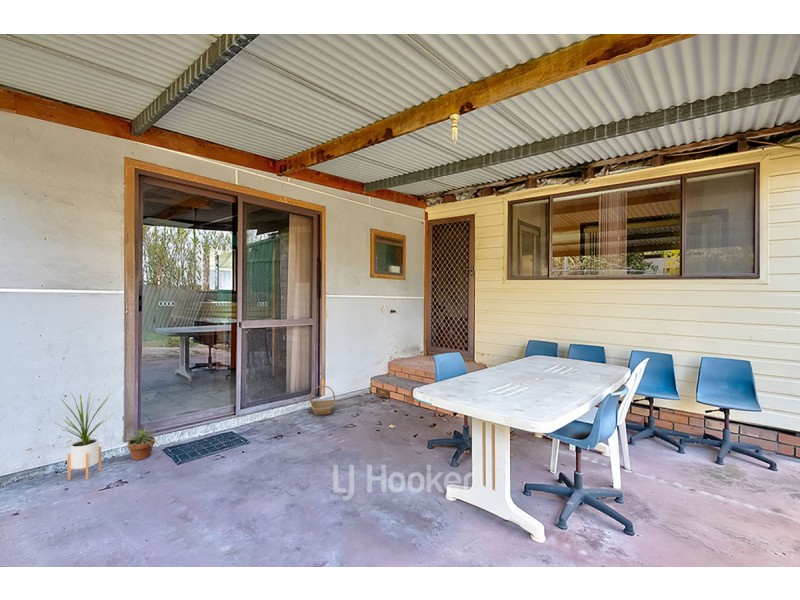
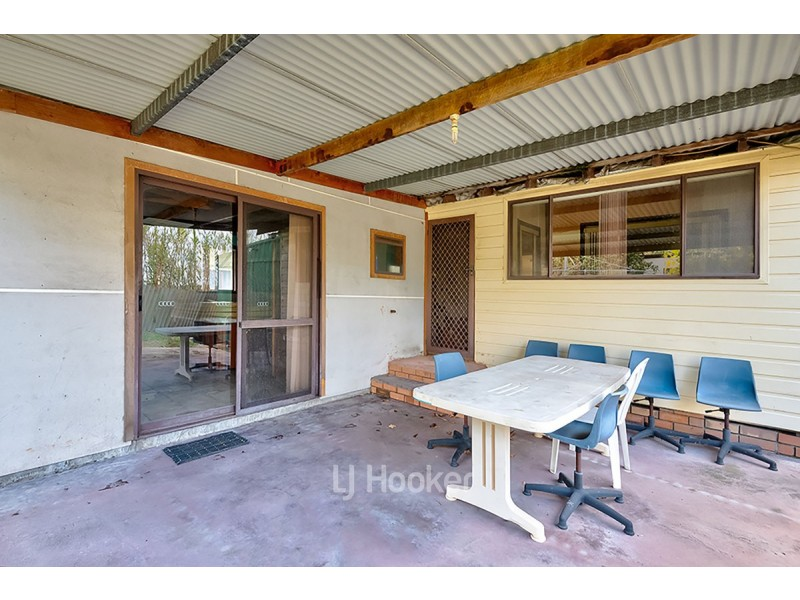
- potted plant (142, 441)
- basket (323, 400)
- house plant (85, 431)
